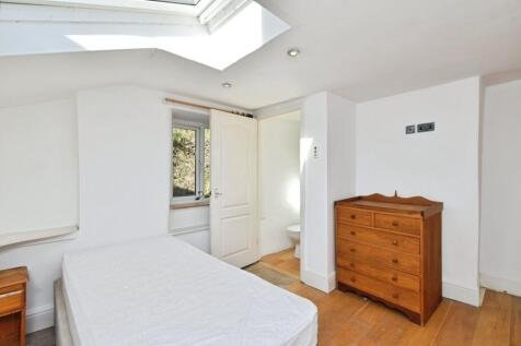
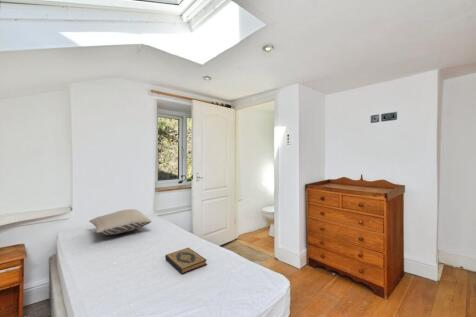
+ hardback book (185, 259)
+ pillow (120, 221)
